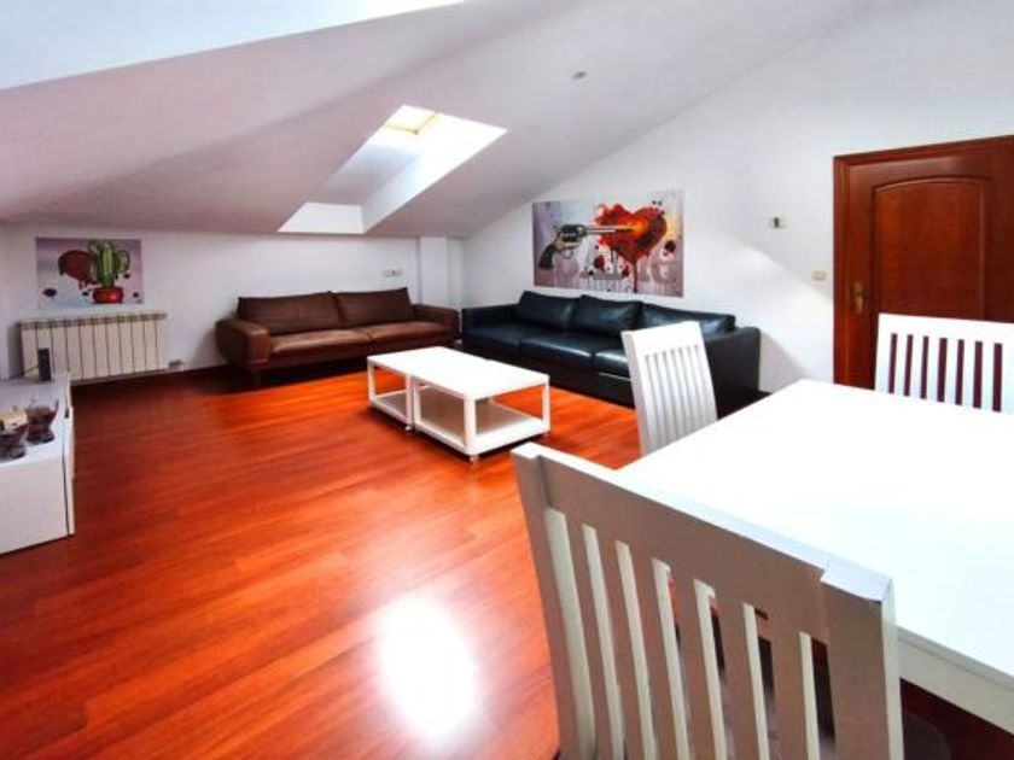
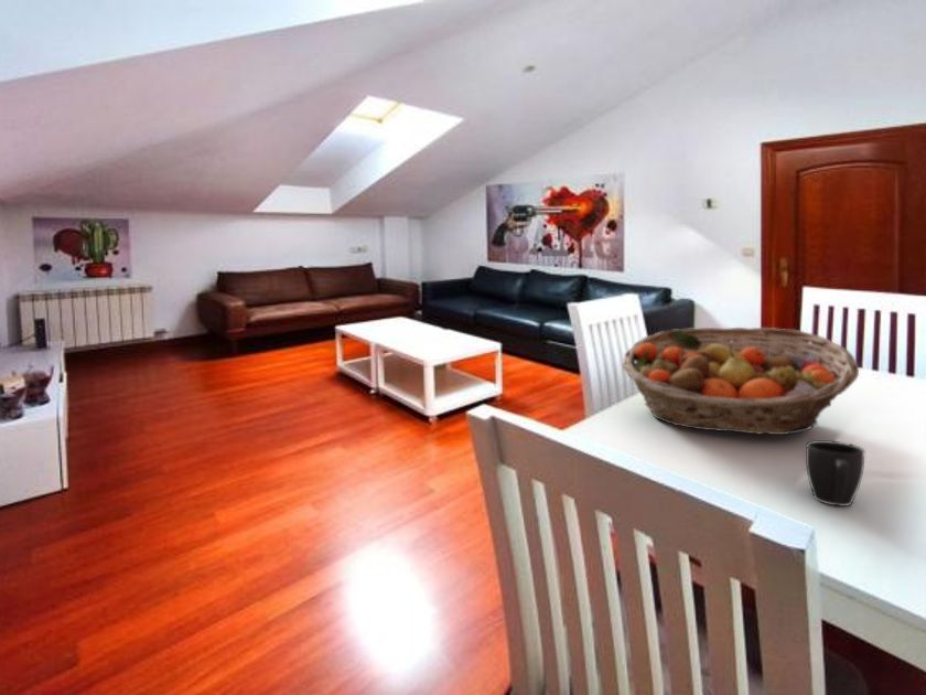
+ mug (835, 477)
+ fruit basket (729, 375)
